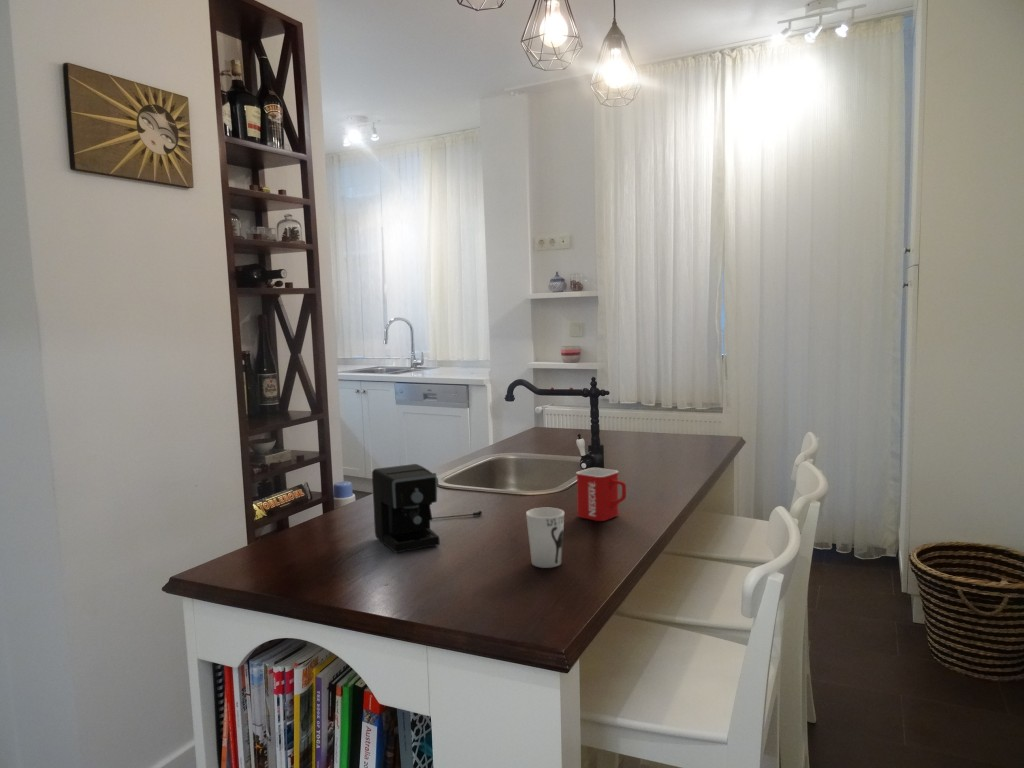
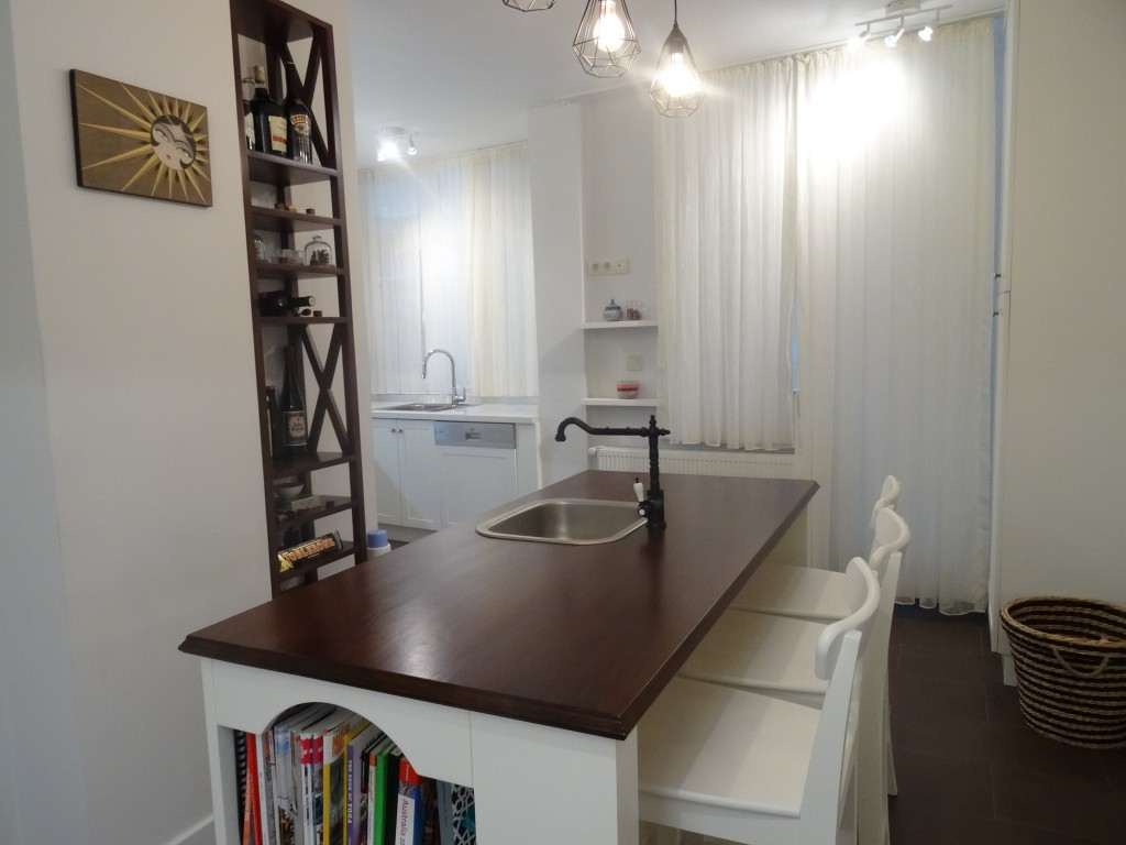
- cup (545, 537)
- mug (604, 495)
- coffee maker (436, 499)
